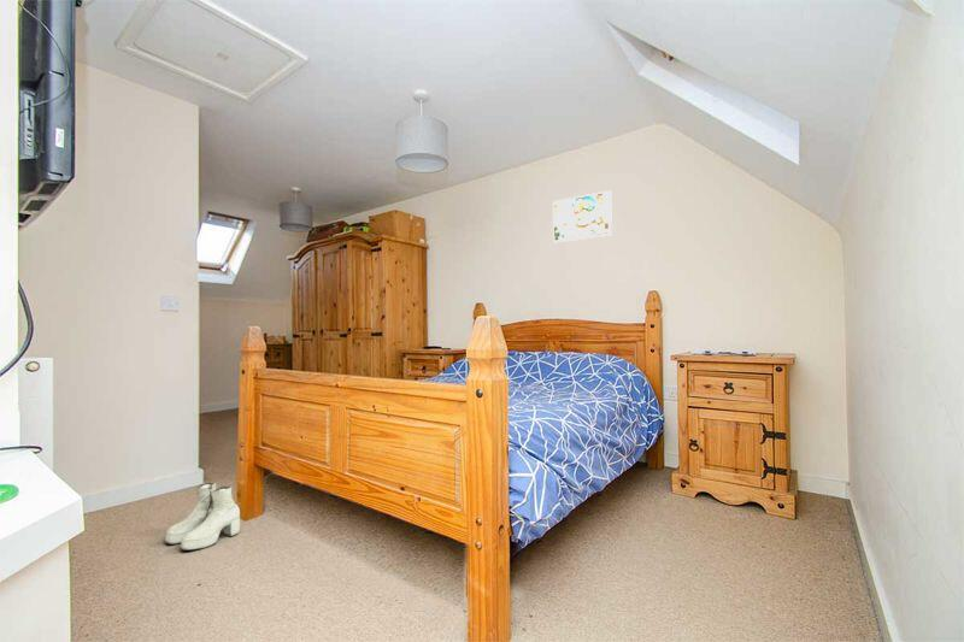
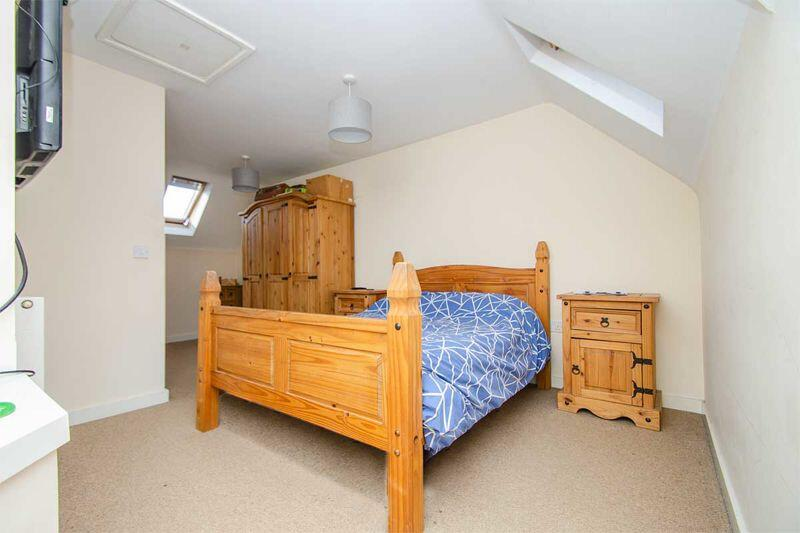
- boots (204, 513)
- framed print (581, 217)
